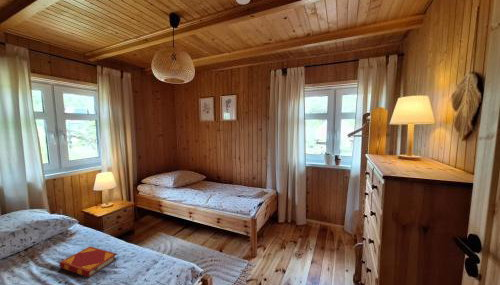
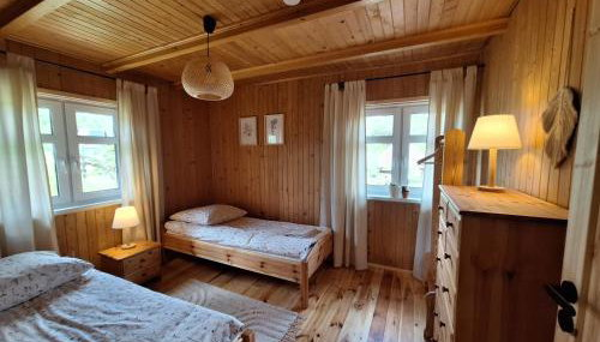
- hardback book (89, 260)
